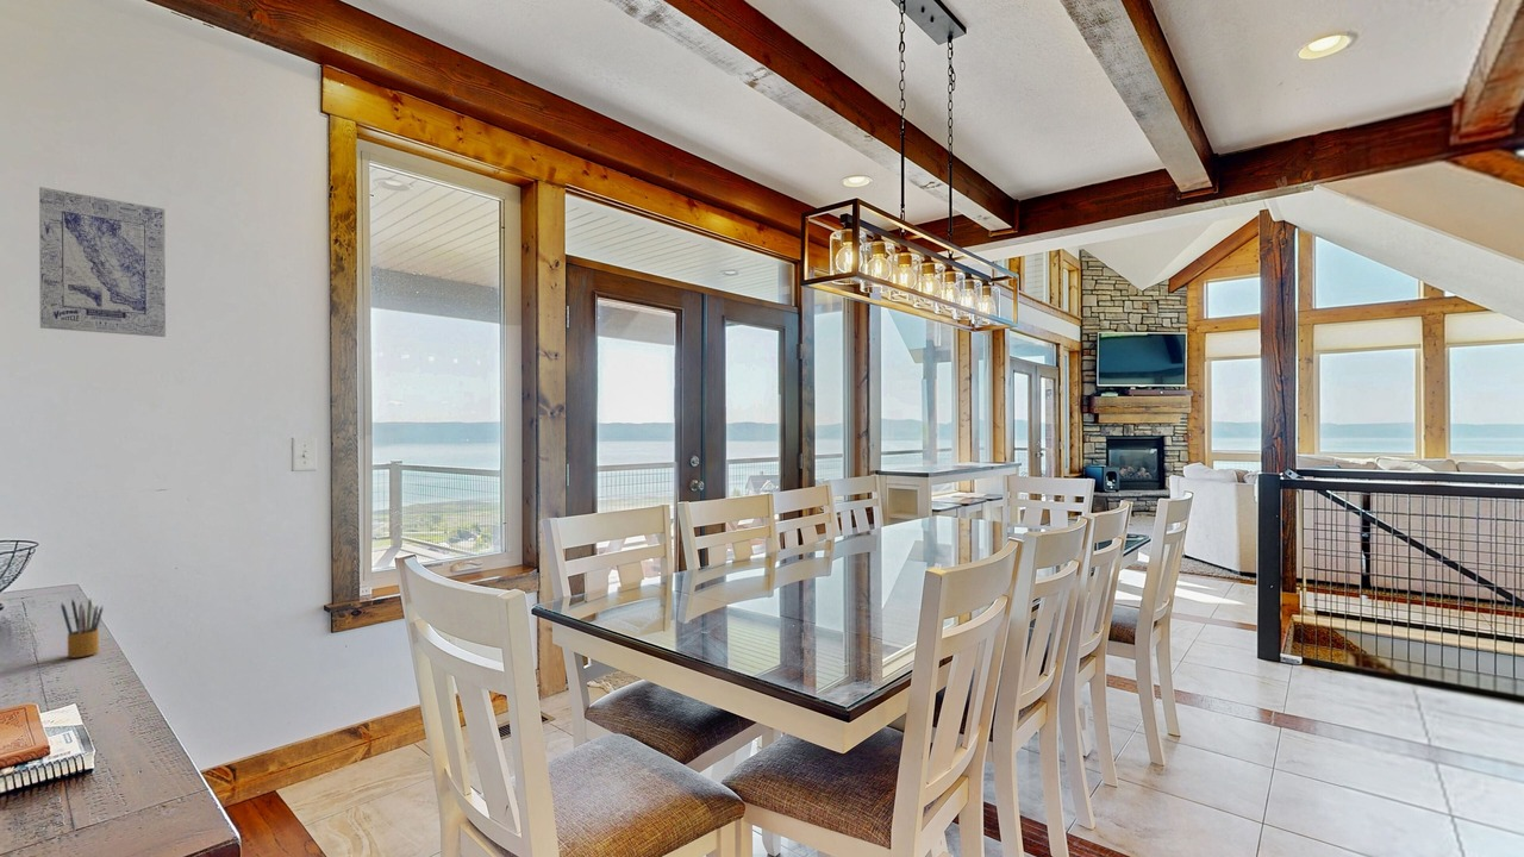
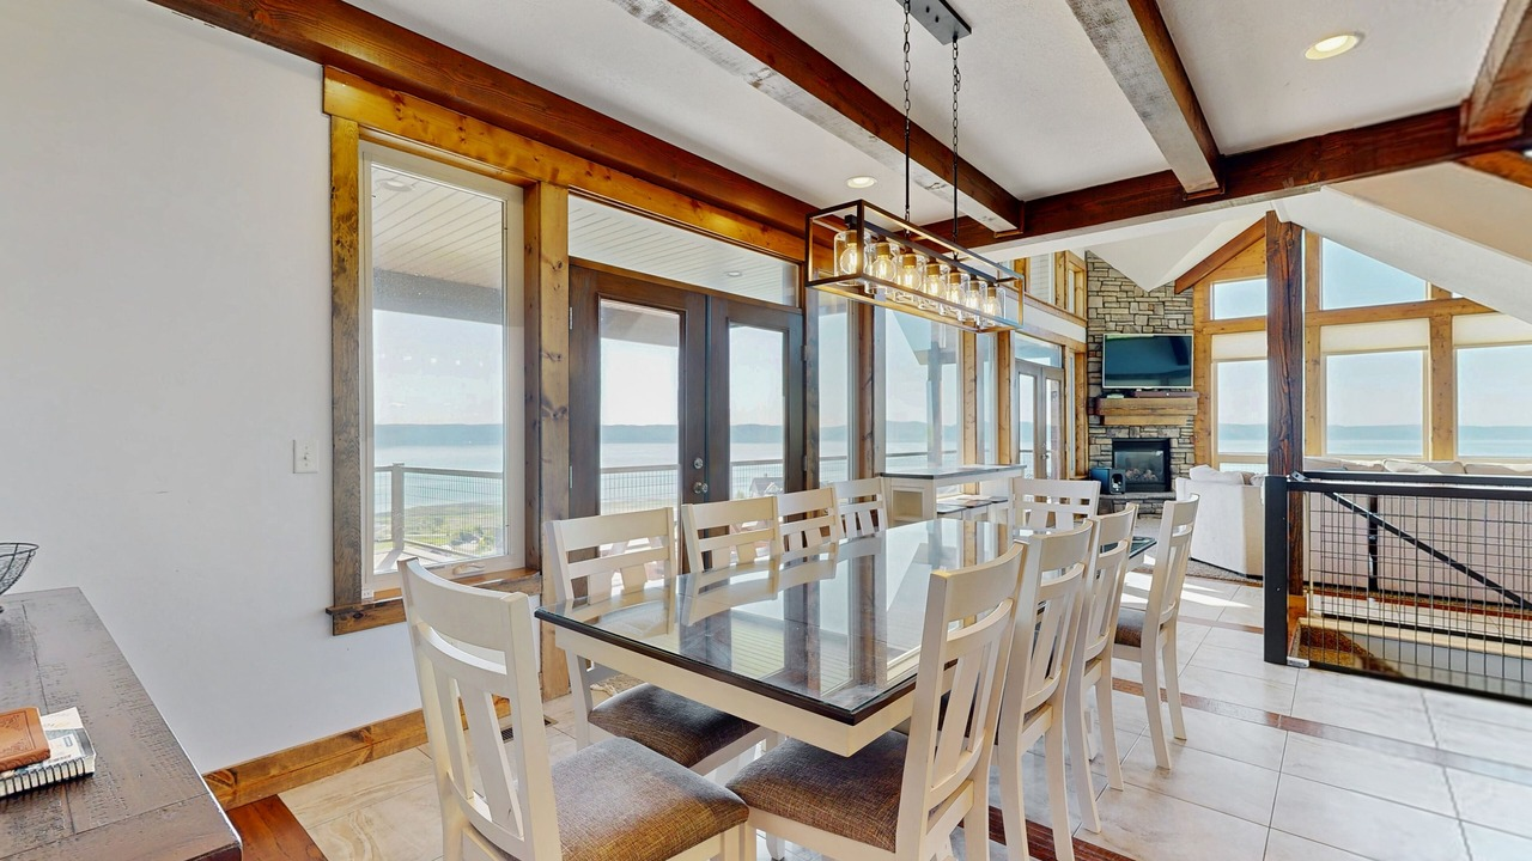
- pencil box (81, 626)
- wall art (105, 265)
